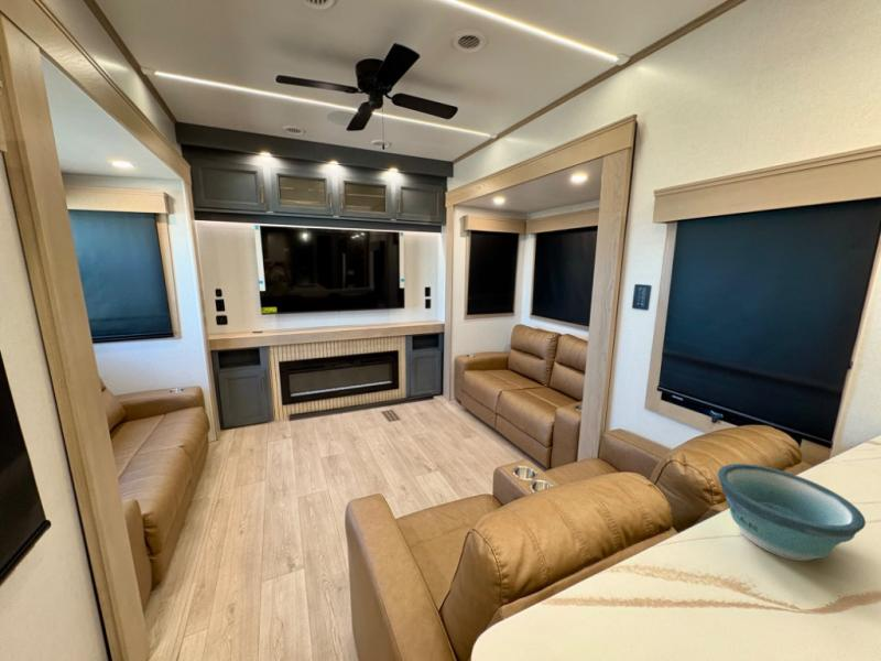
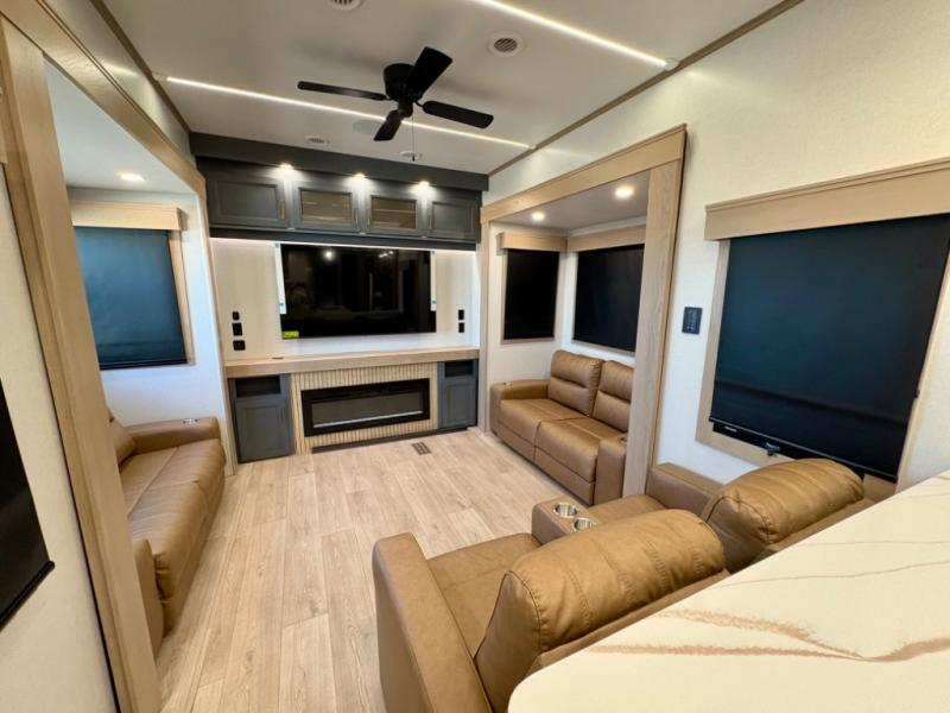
- bowl (779, 514)
